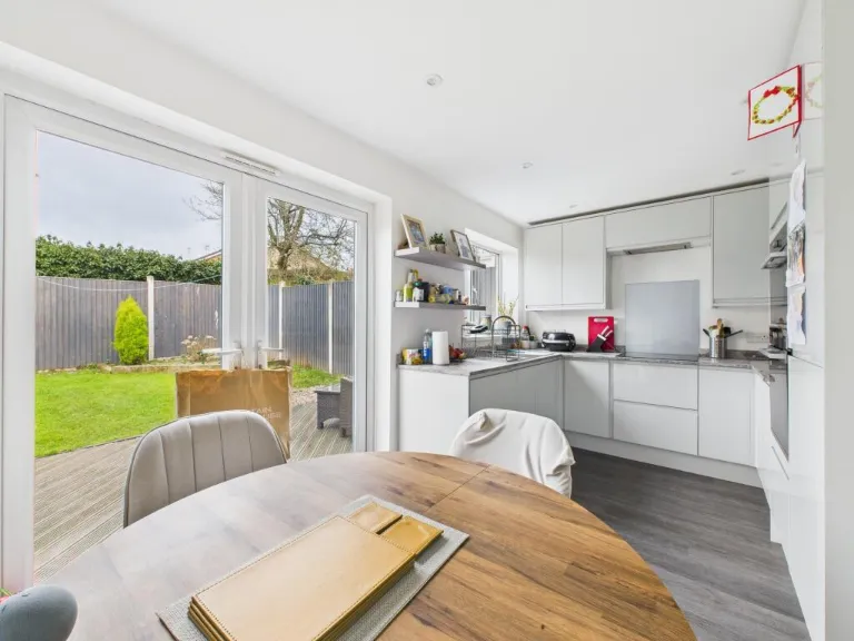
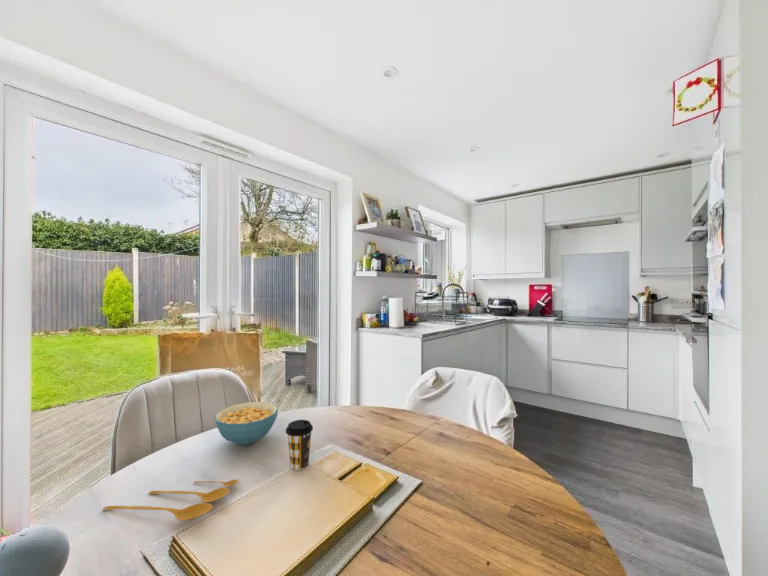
+ cereal bowl (247, 426)
+ spoon (175, 493)
+ coffee cup (299, 444)
